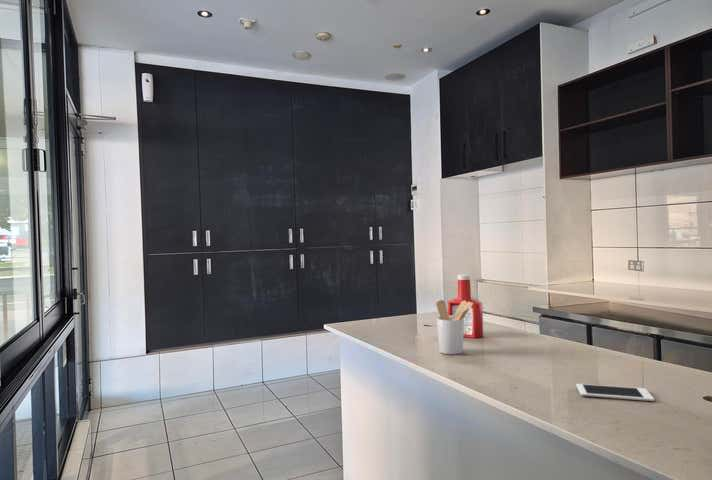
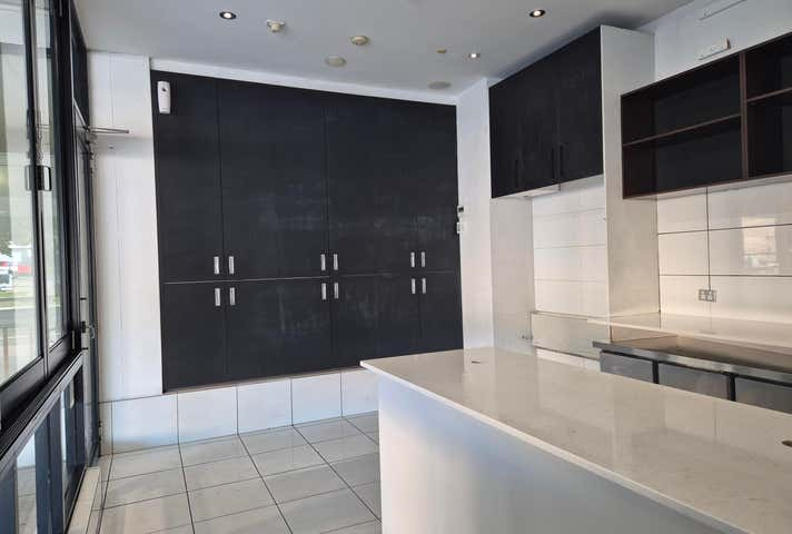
- cell phone (613, 392)
- soap bottle (464, 306)
- utensil holder (455, 325)
